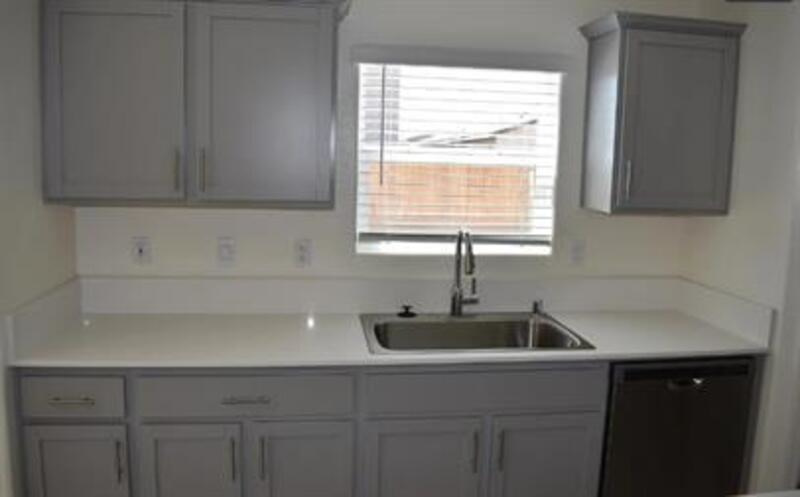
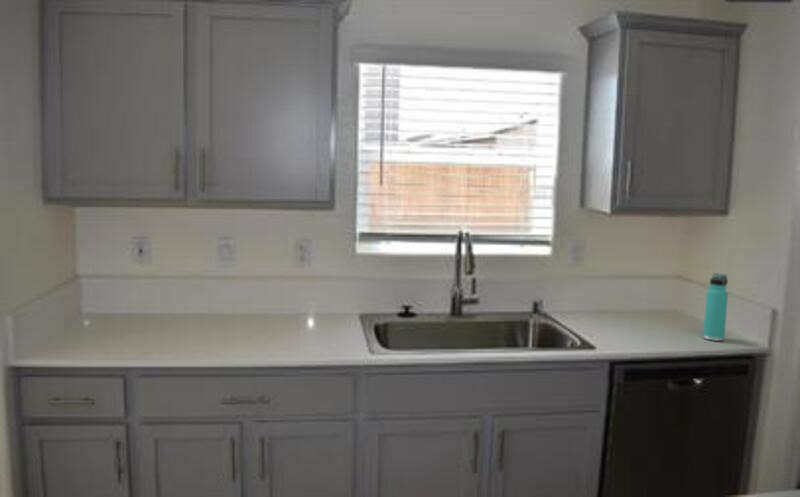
+ thermos bottle (716, 306)
